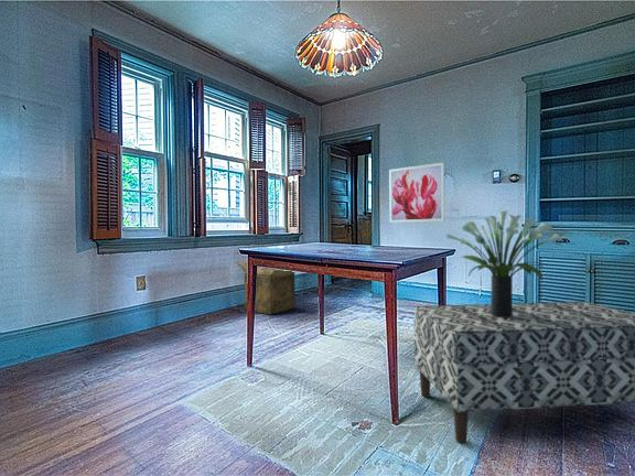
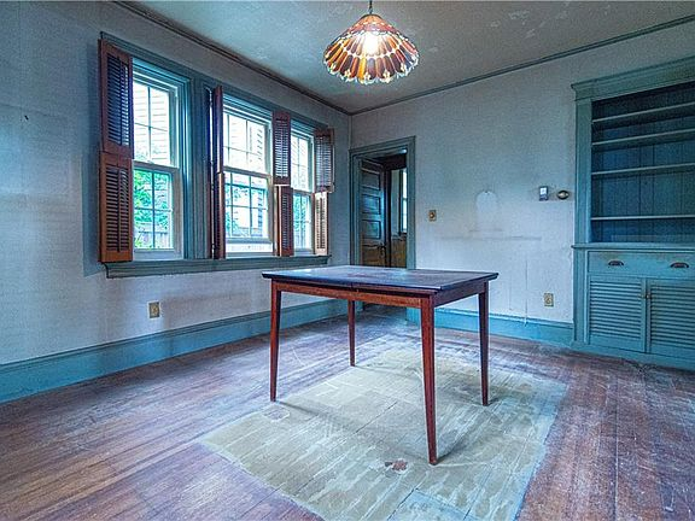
- potted plant (498, 262)
- cardboard box (273, 284)
- wall art (415, 194)
- bench (531, 363)
